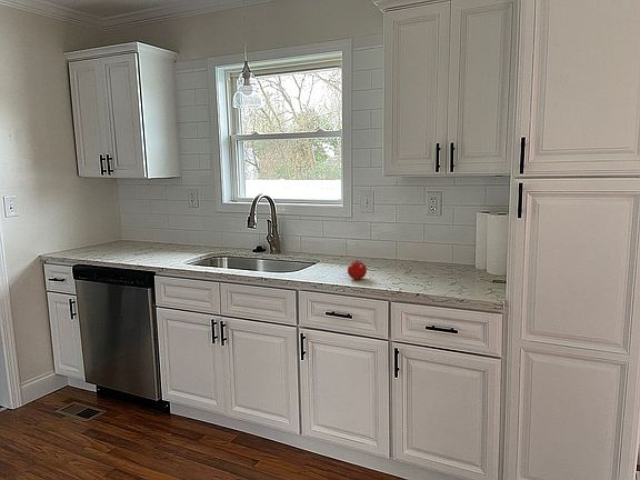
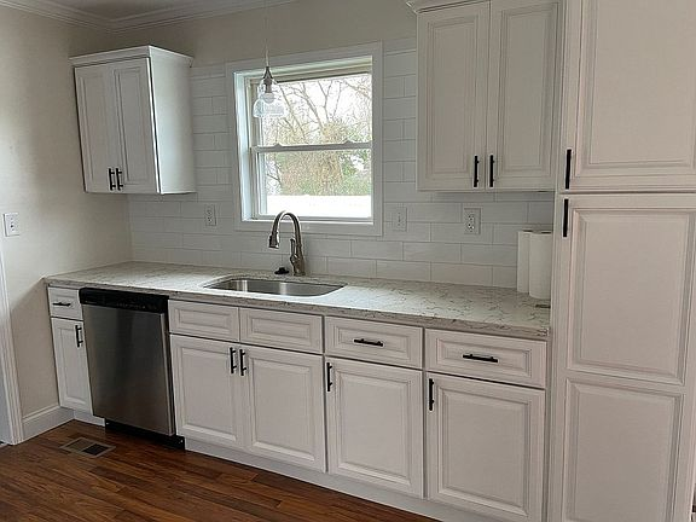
- fruit (357, 268)
